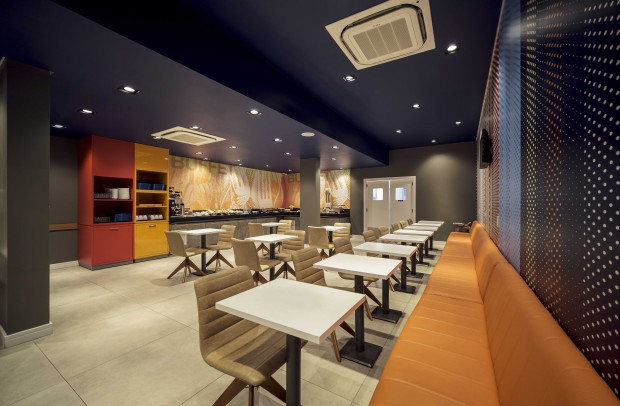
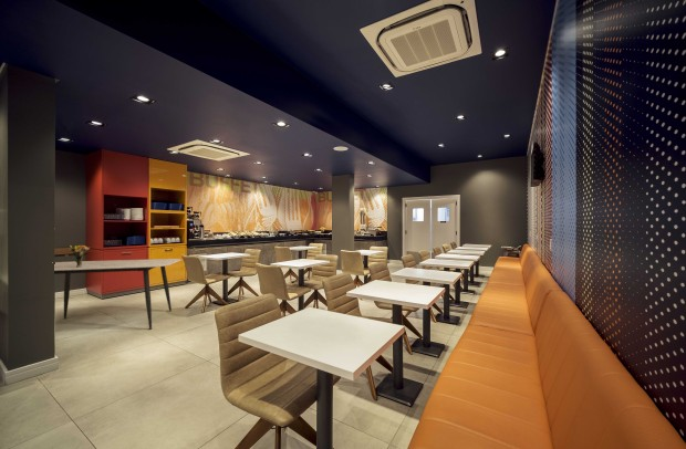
+ bouquet (77, 255)
+ dining table (105, 271)
